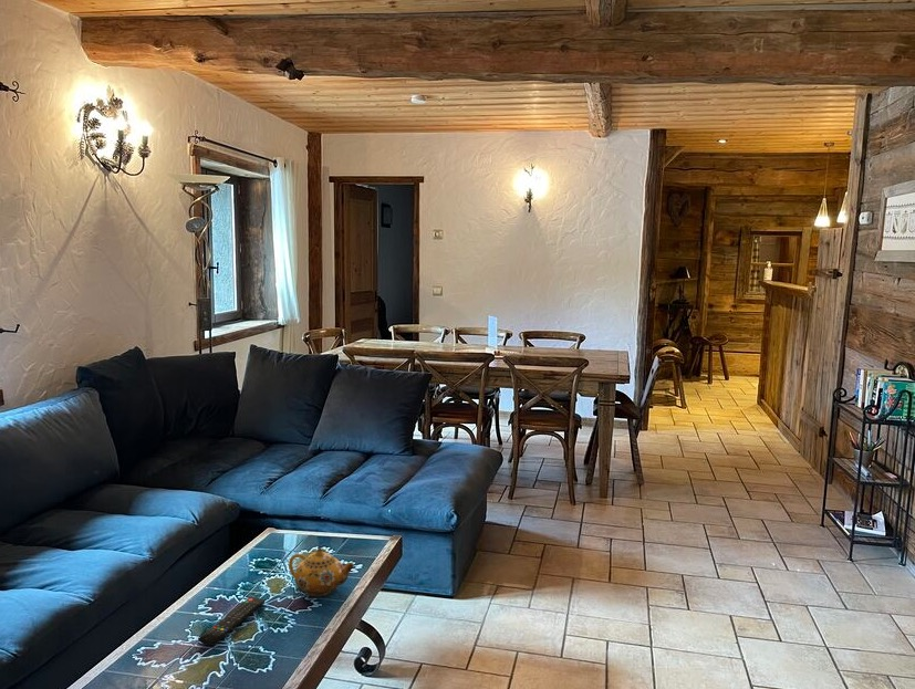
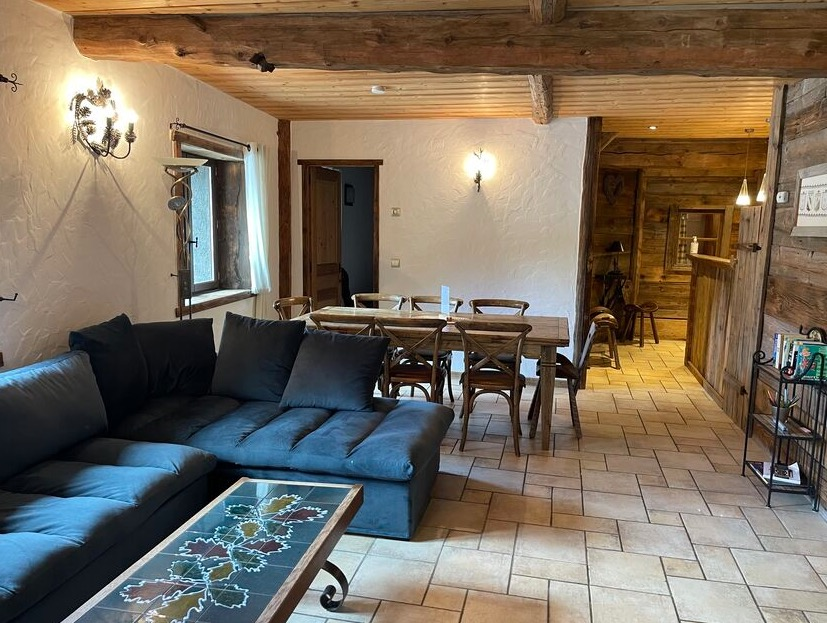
- teapot (320, 568)
- remote control (233, 619)
